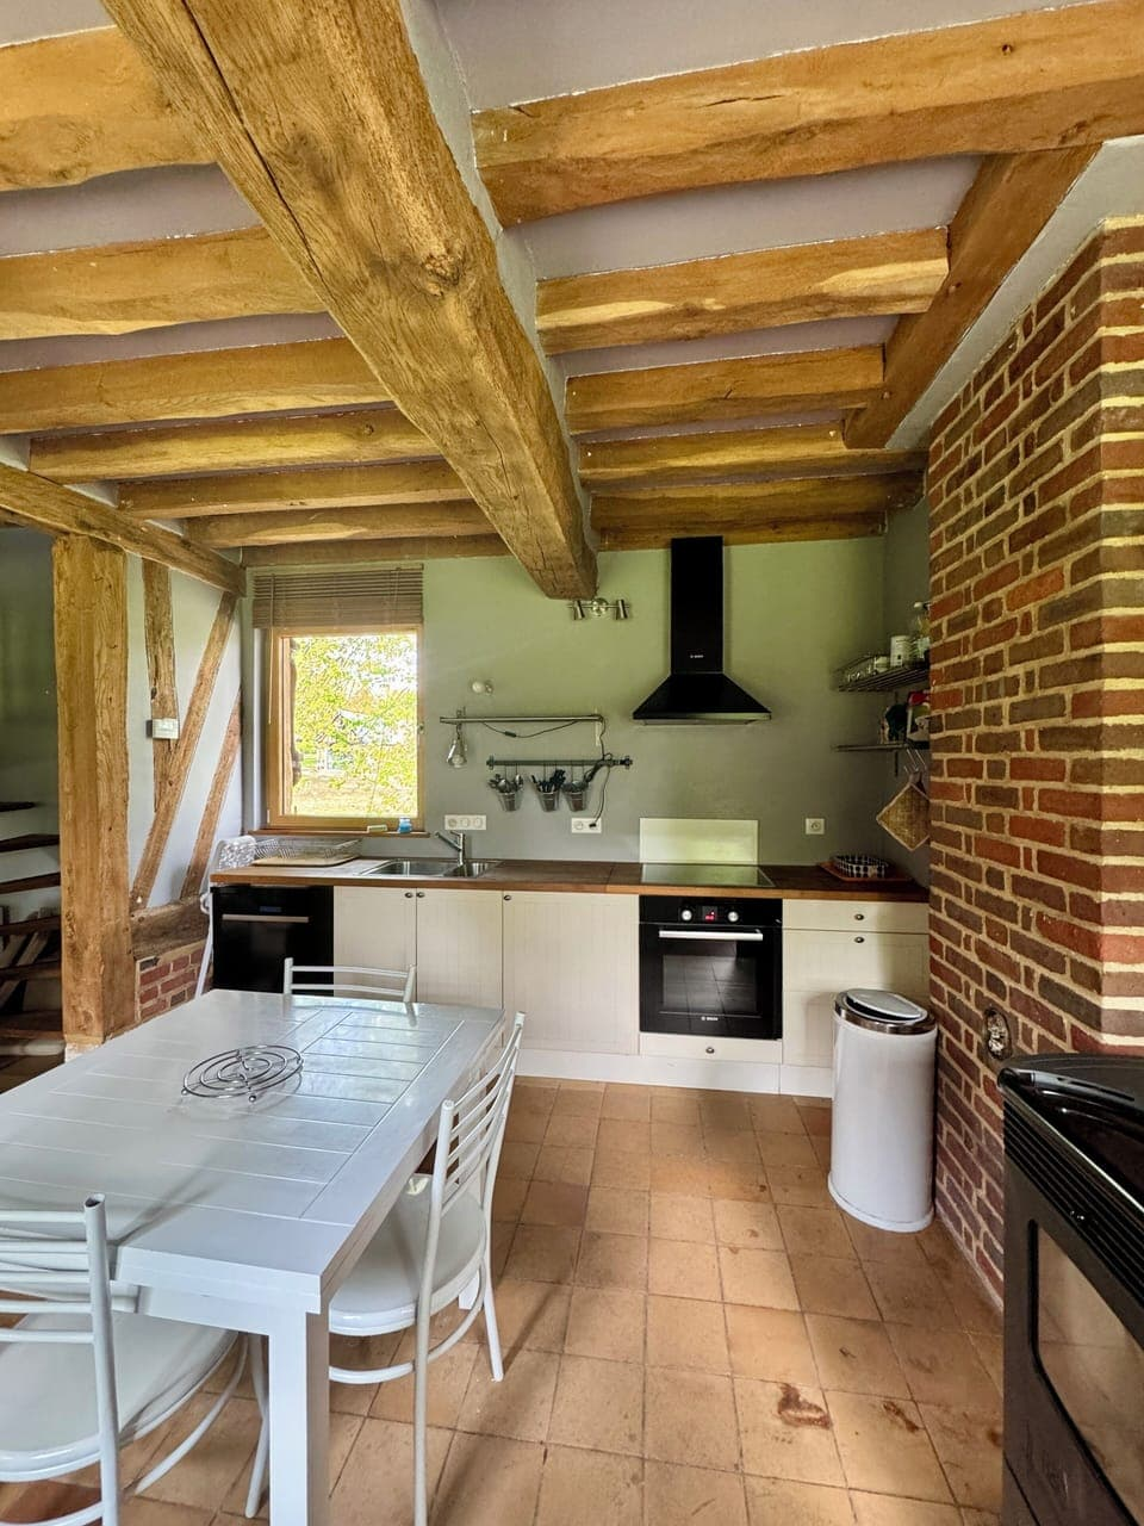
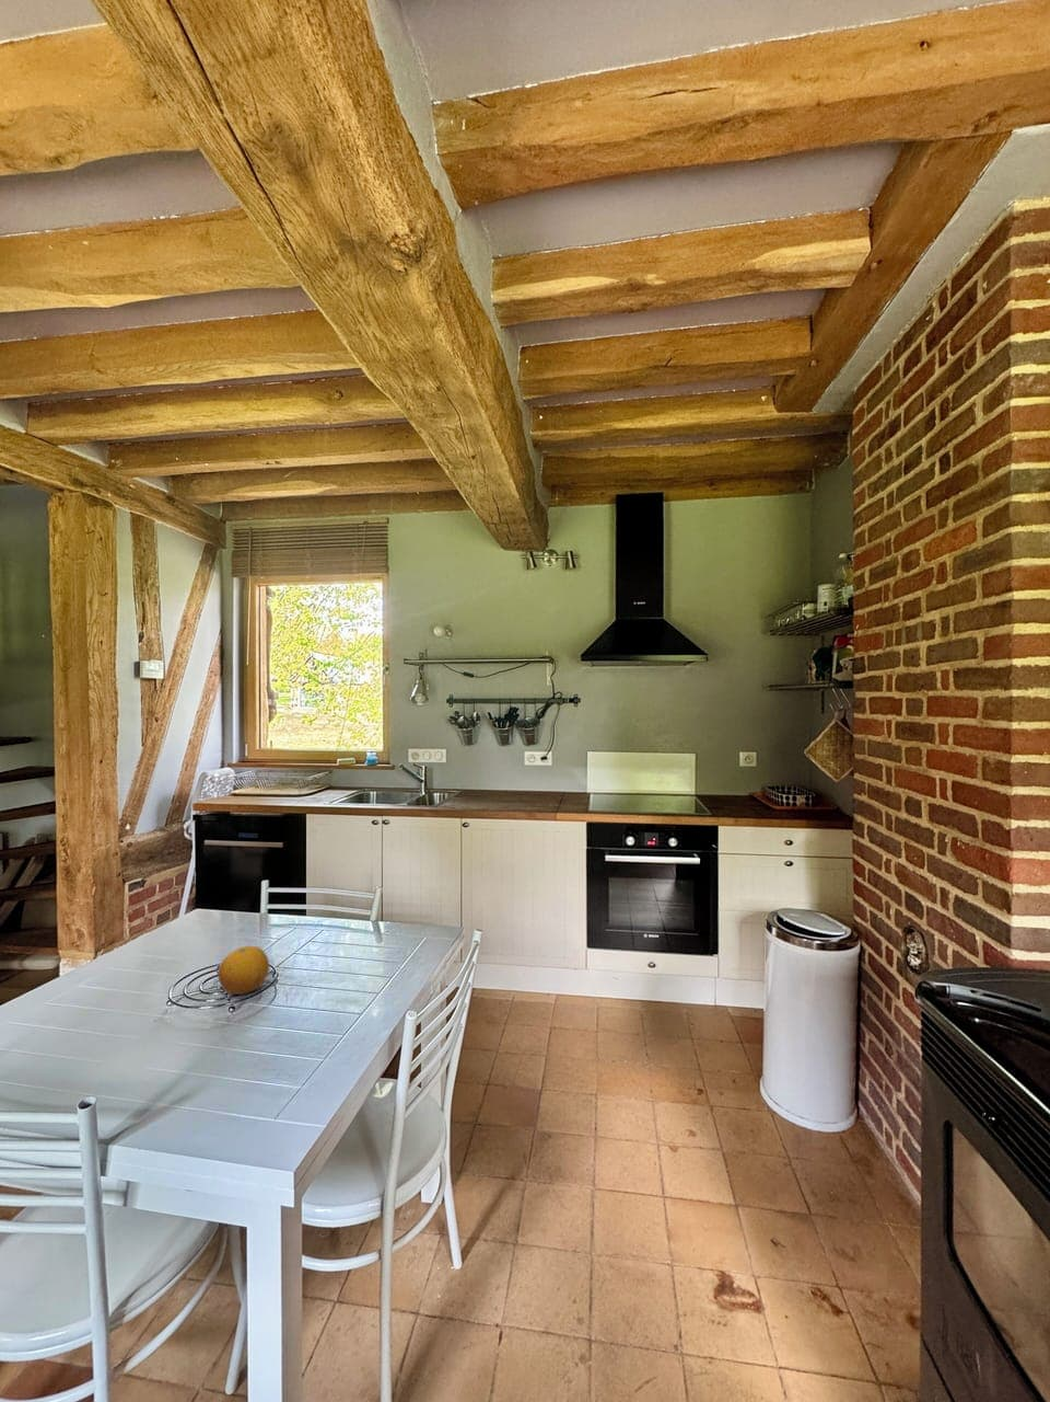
+ fruit (244, 969)
